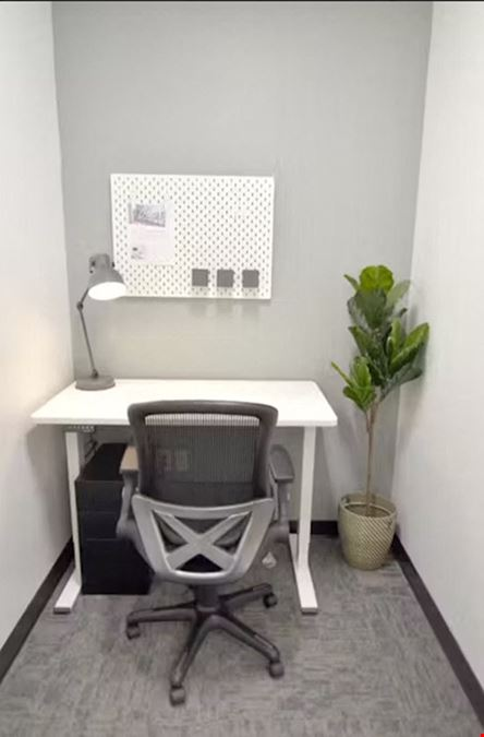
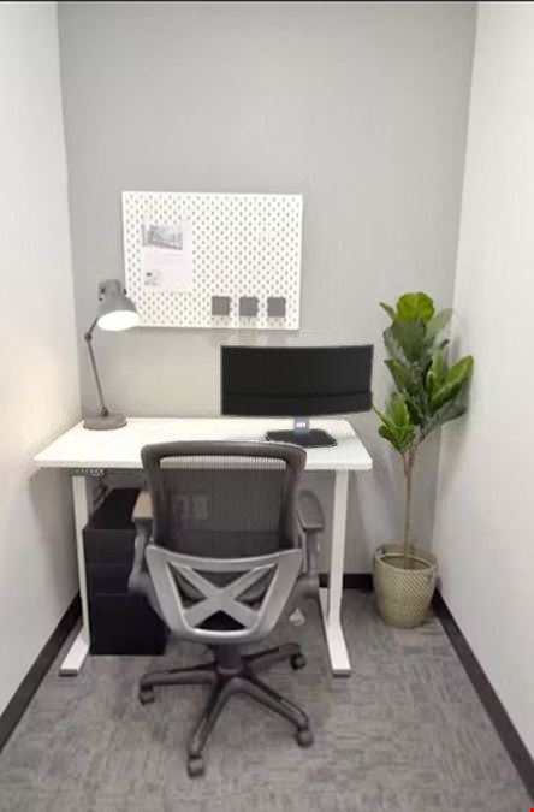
+ computer monitor (301, 393)
